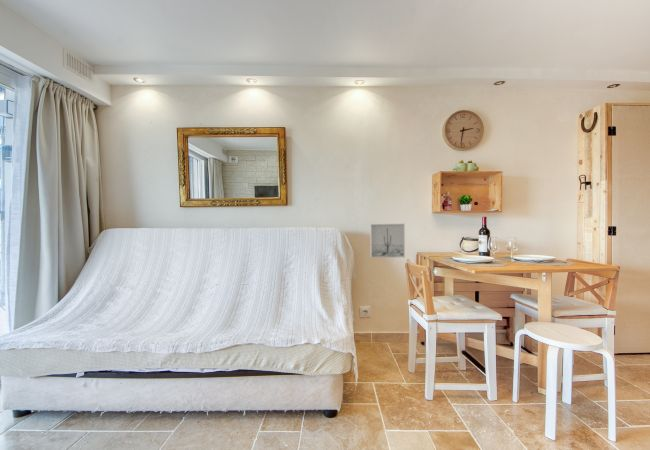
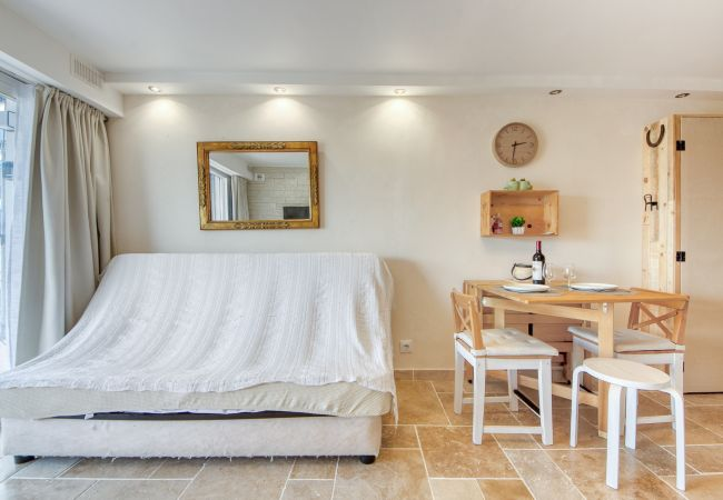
- wall art (387, 240)
